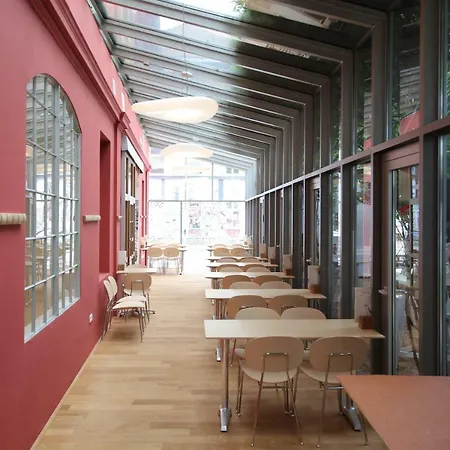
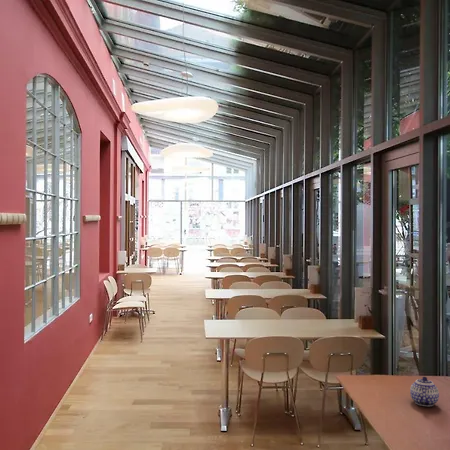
+ teapot (424, 390)
